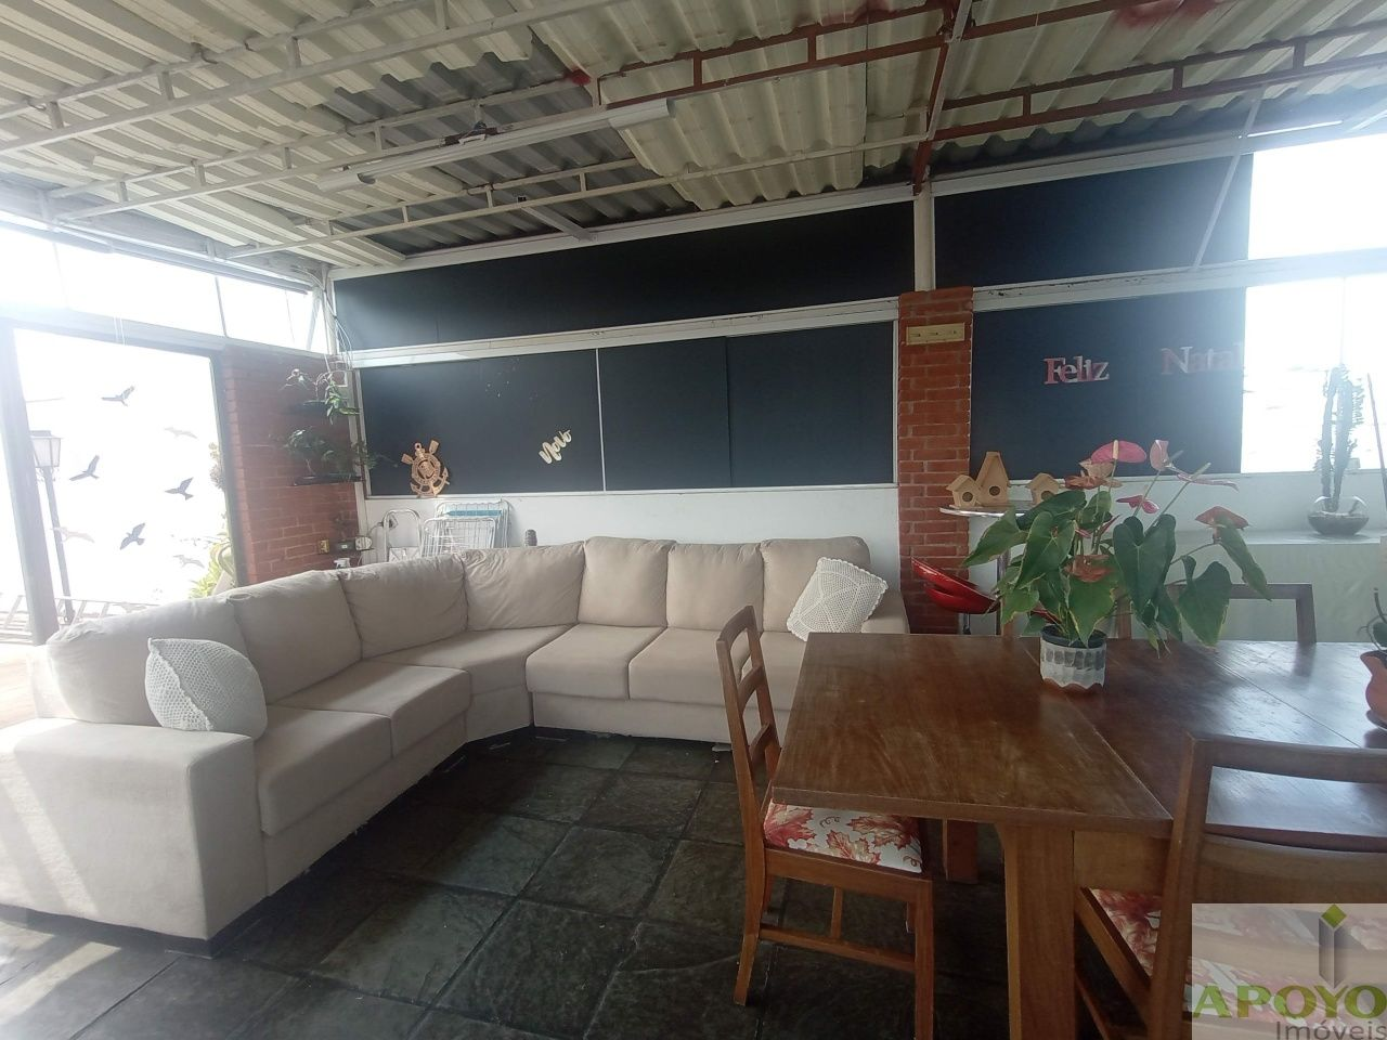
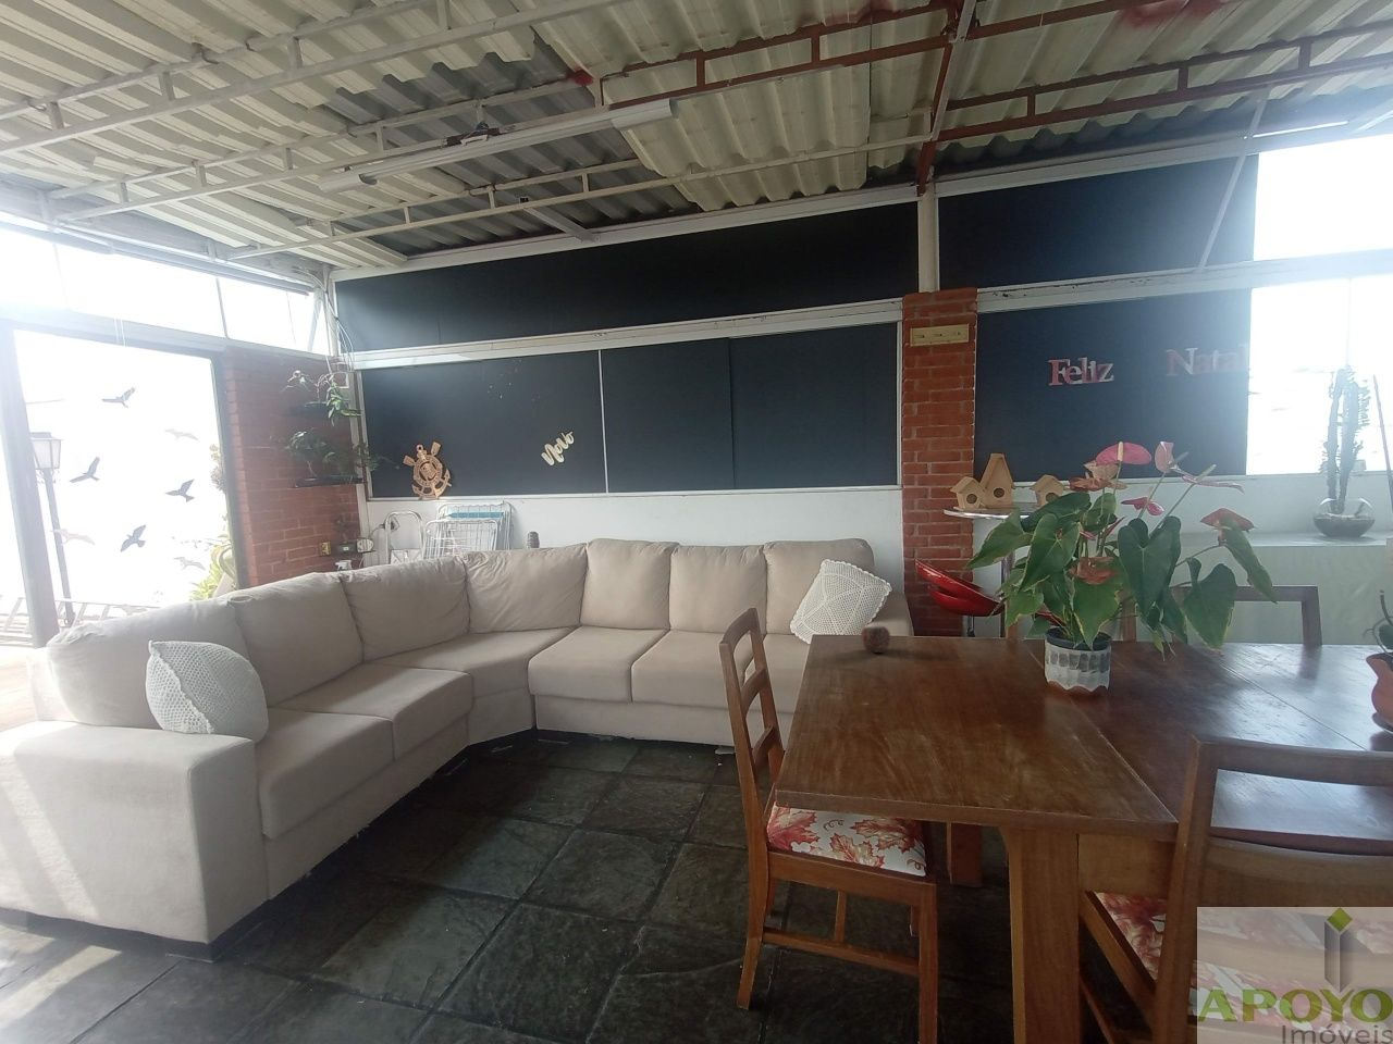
+ apple (875, 637)
